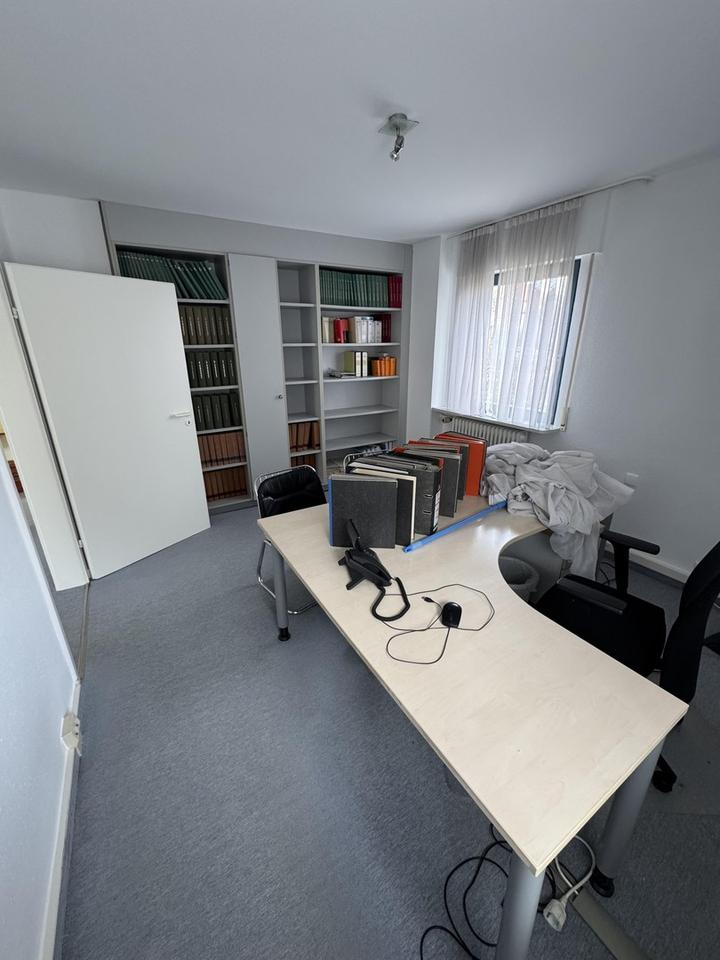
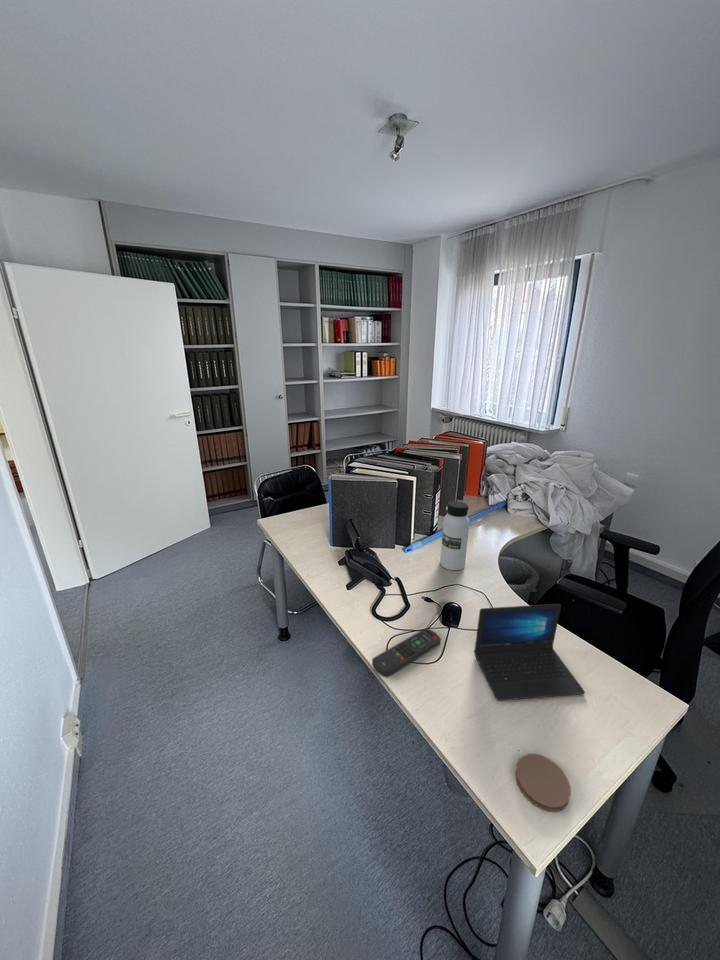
+ laptop (529, 649)
+ water bottle (455, 535)
+ remote control (407, 650)
+ coaster (542, 781)
